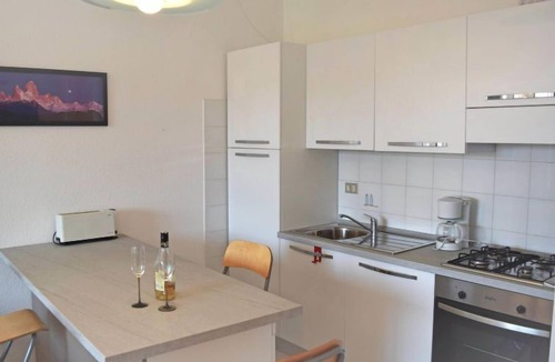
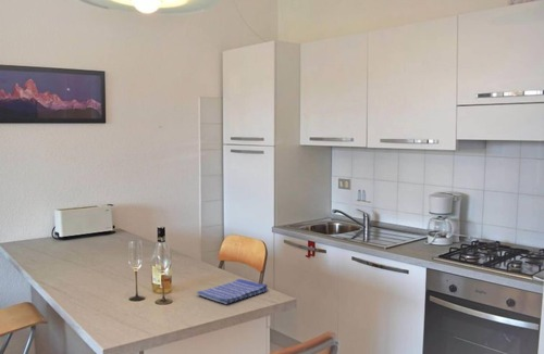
+ dish towel (233, 289)
